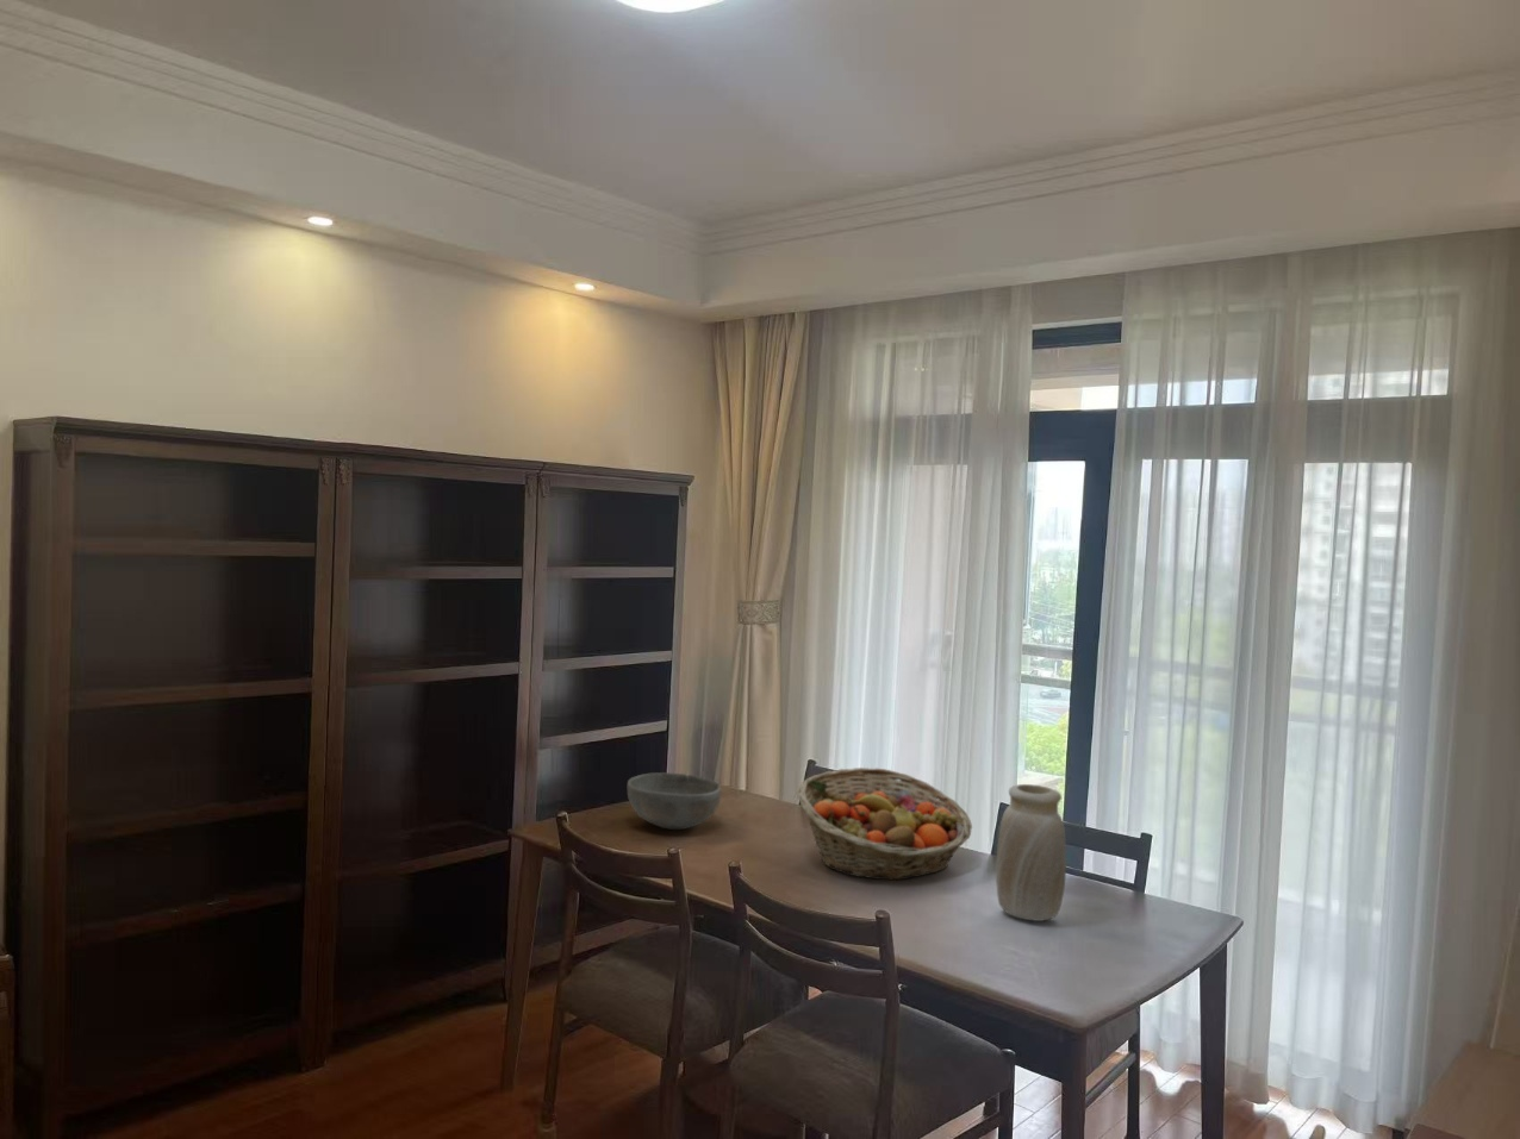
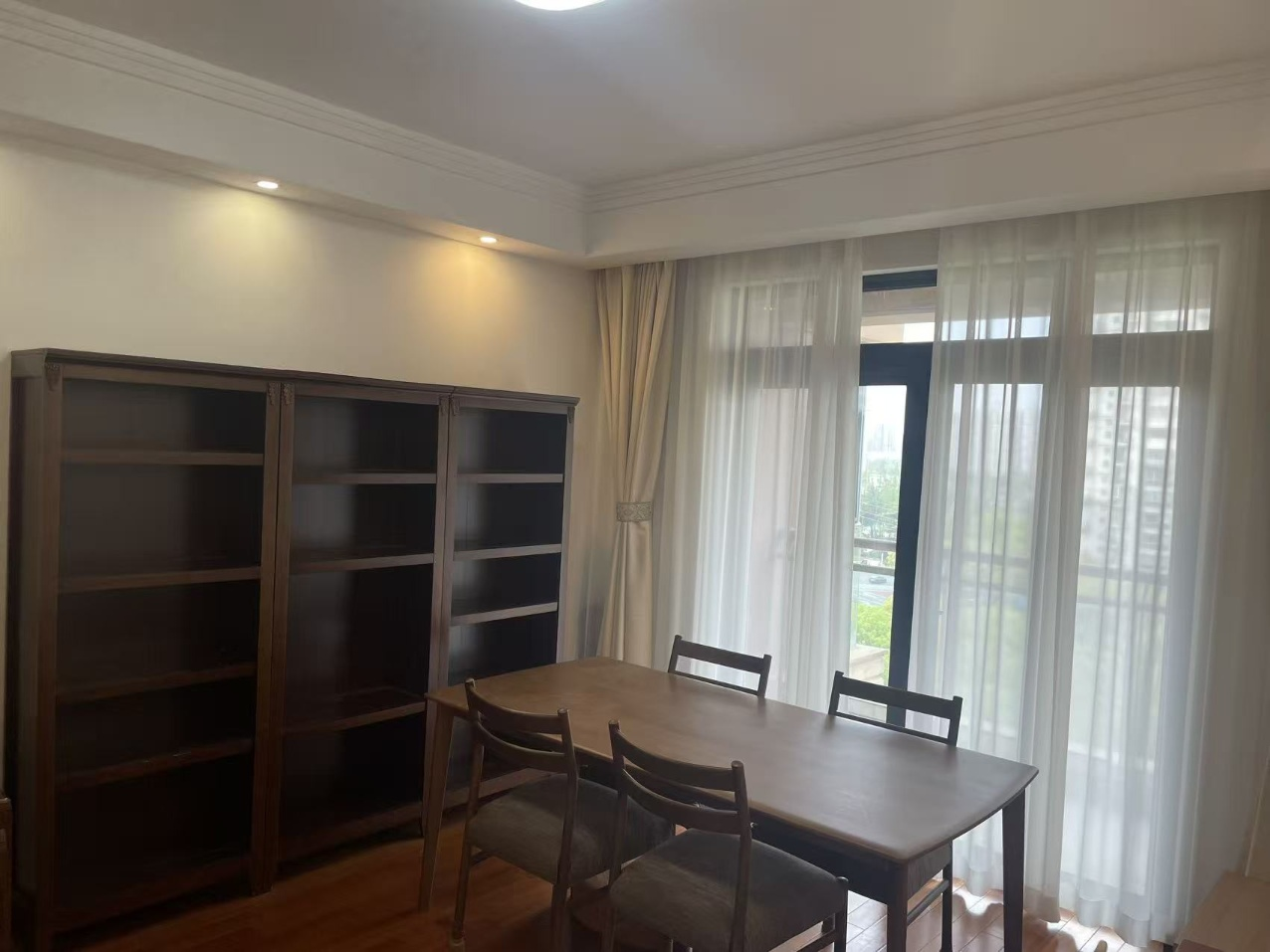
- bowl (673, 803)
- vase (1030, 851)
- fruit basket (883, 821)
